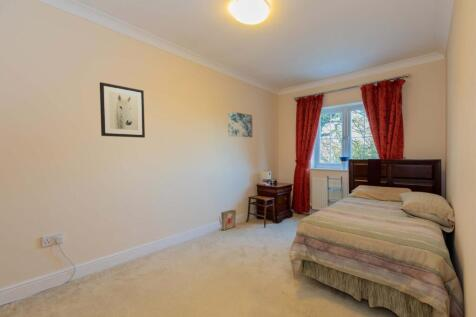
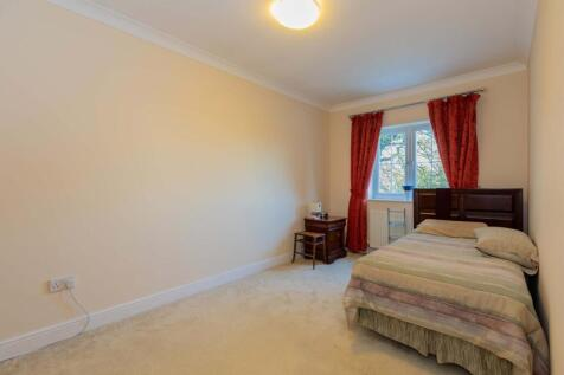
- cardboard box (227, 219)
- wall art (123, 111)
- wall art (240, 125)
